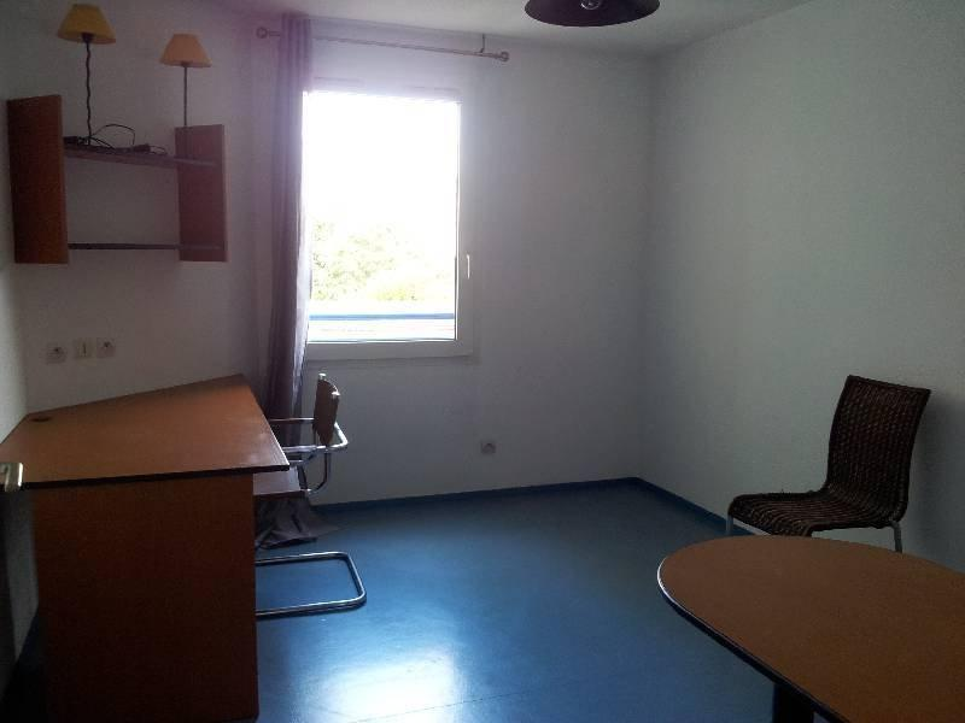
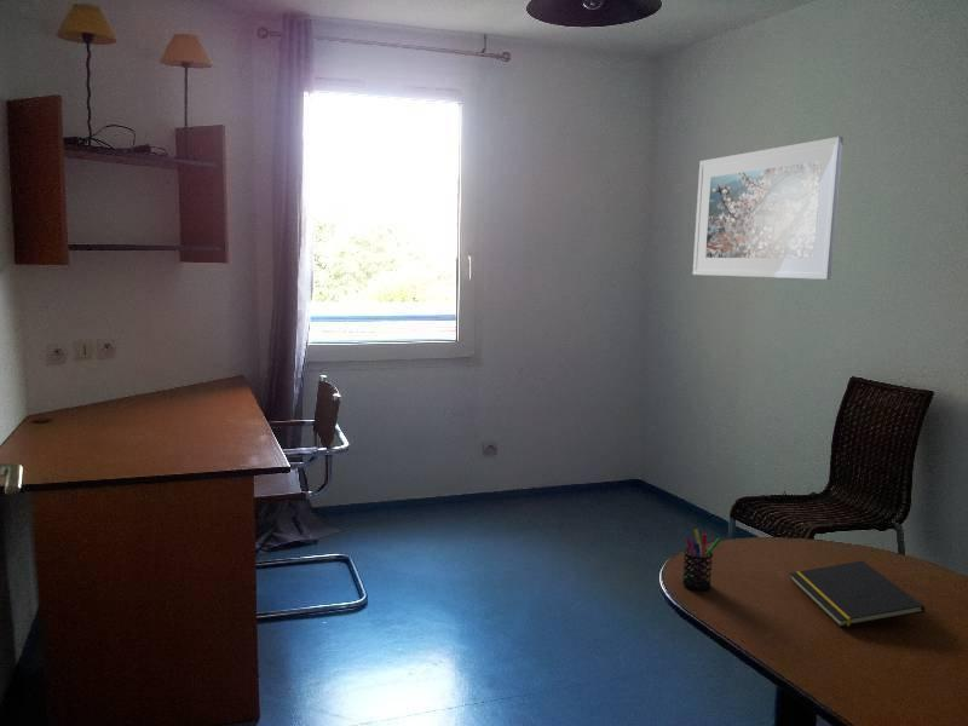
+ pen holder (702, 557)
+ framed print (759, 214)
+ notepad (852, 590)
